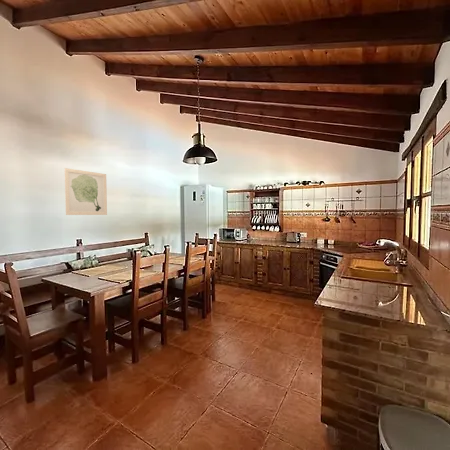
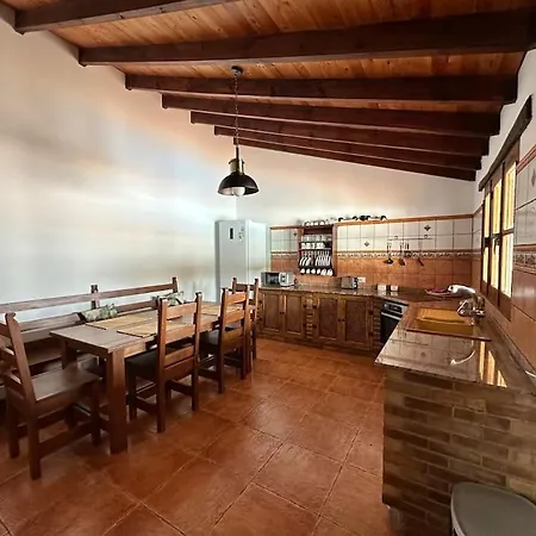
- wall art (87, 193)
